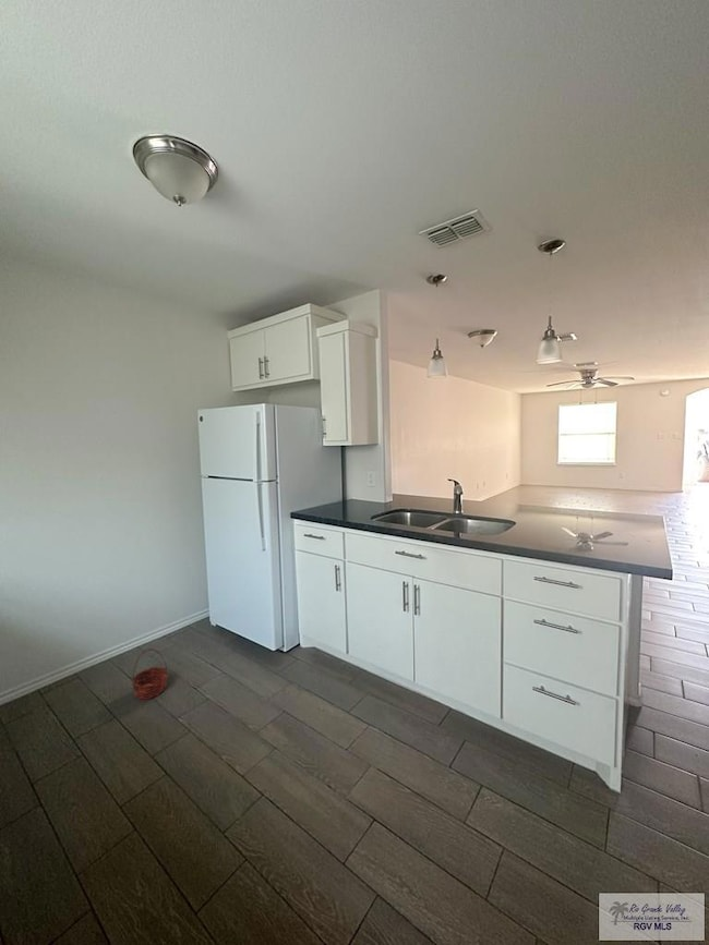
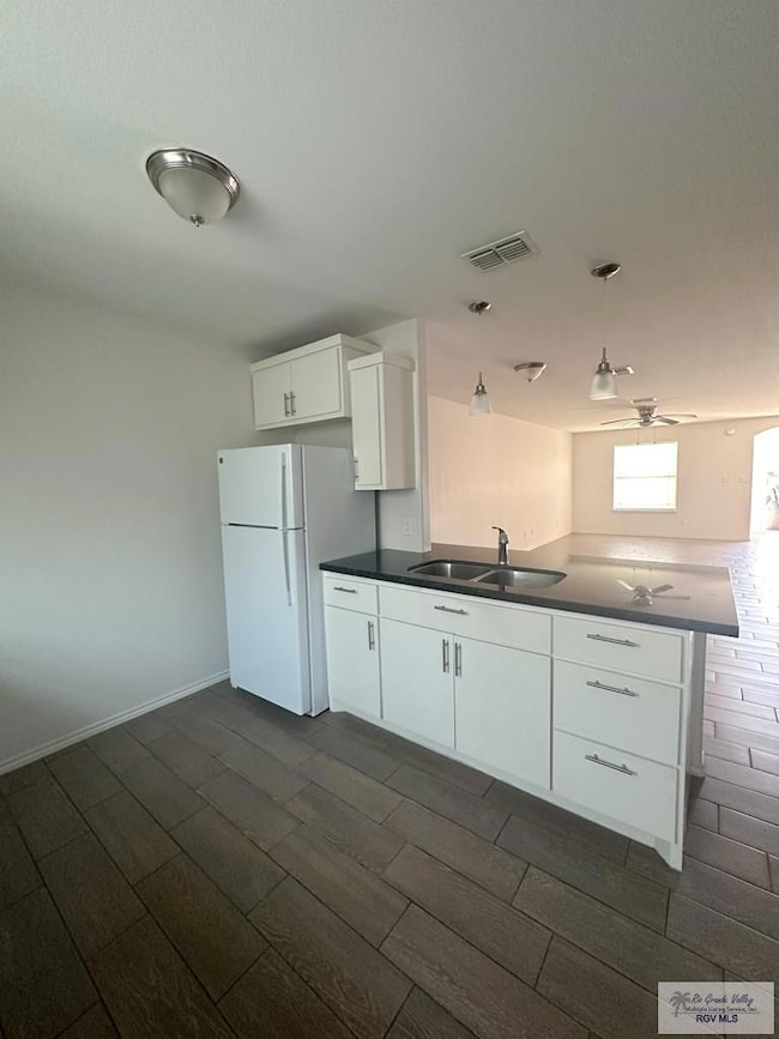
- basket (149, 669)
